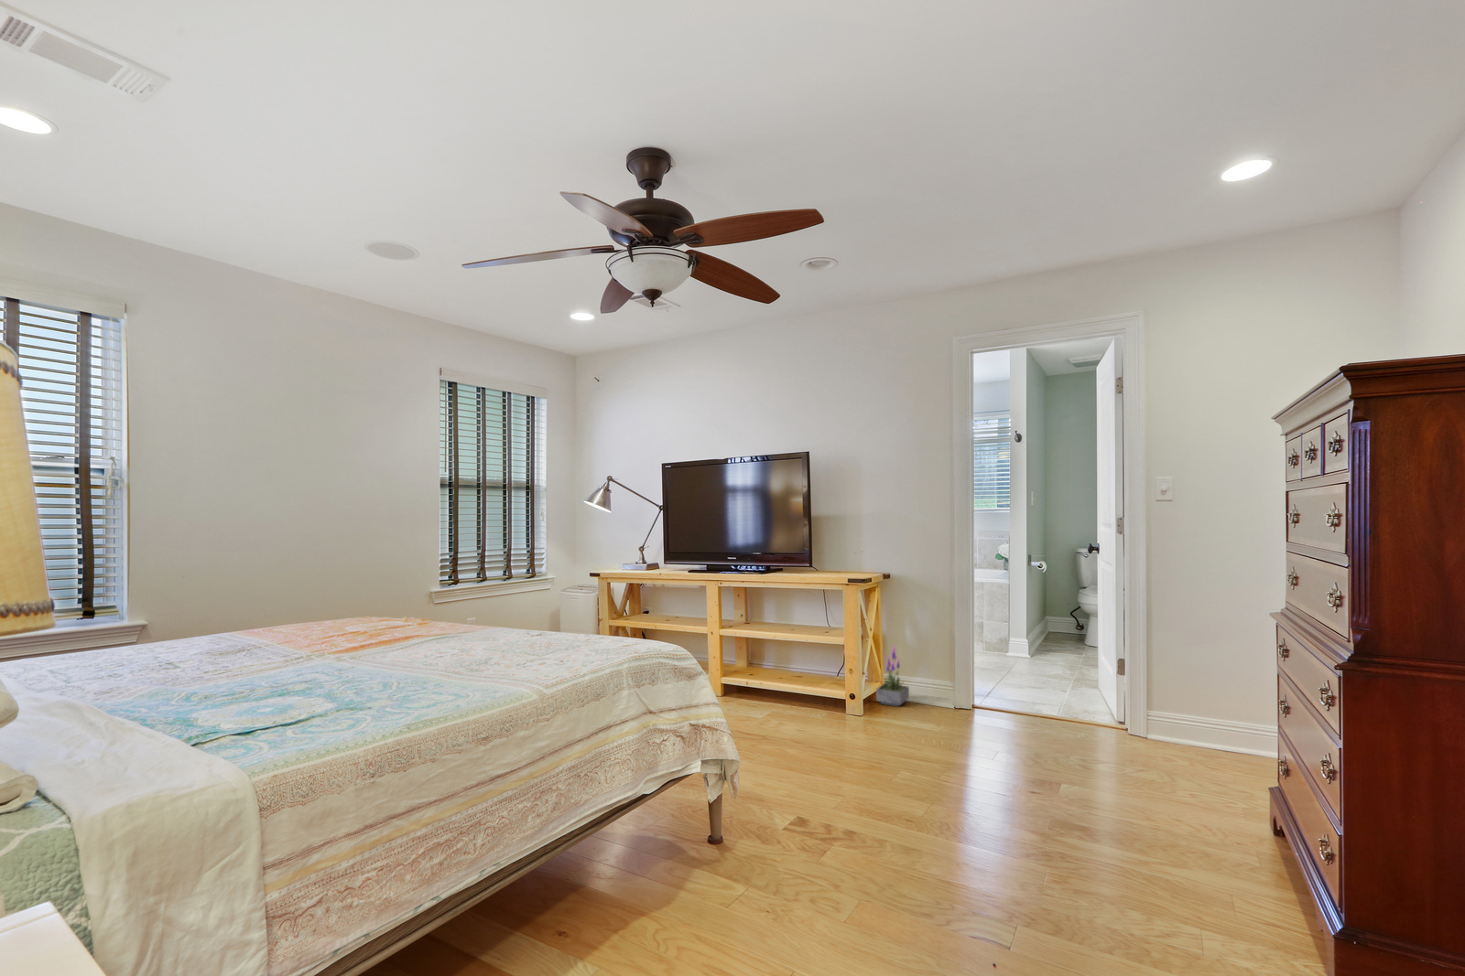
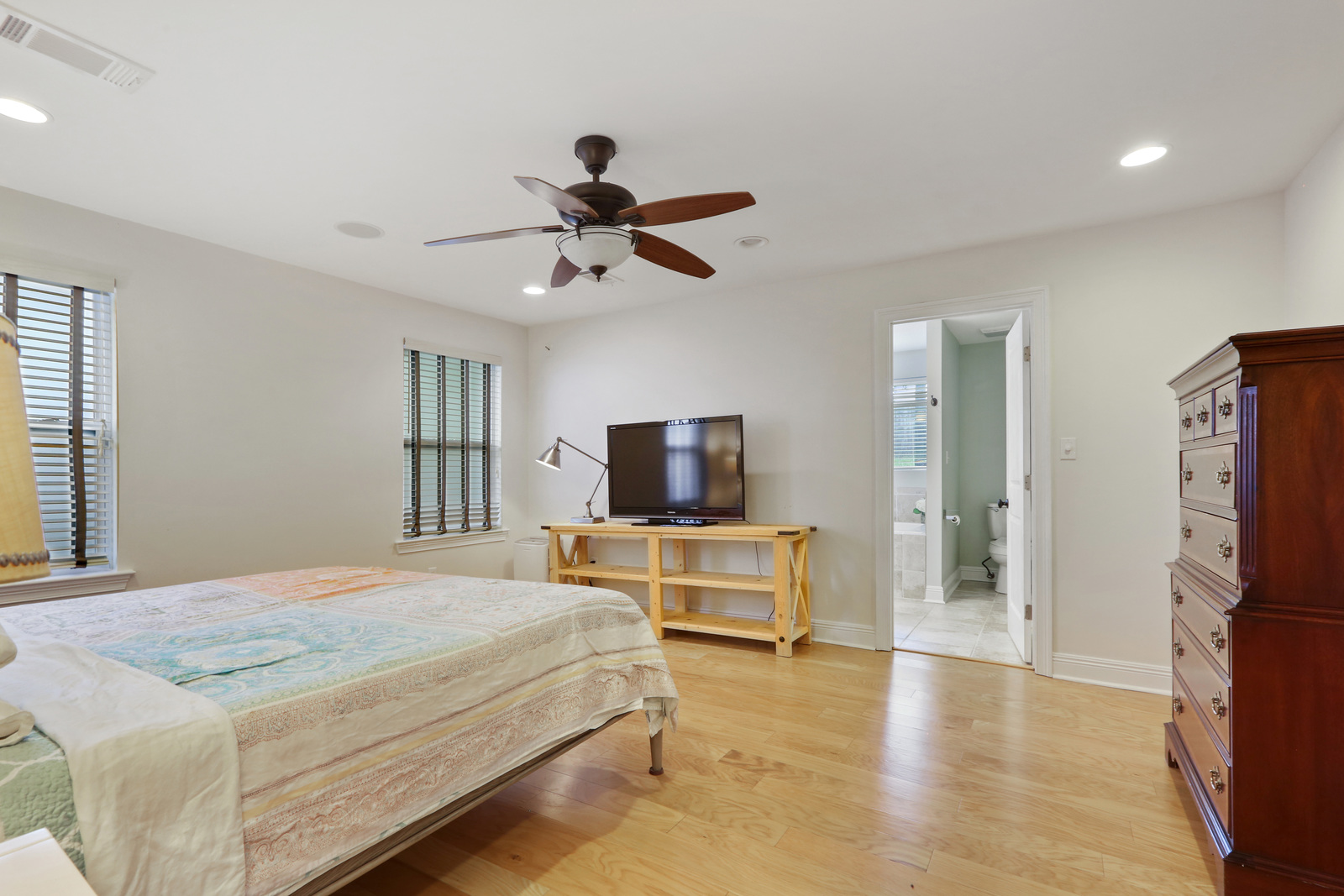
- potted plant (892, 673)
